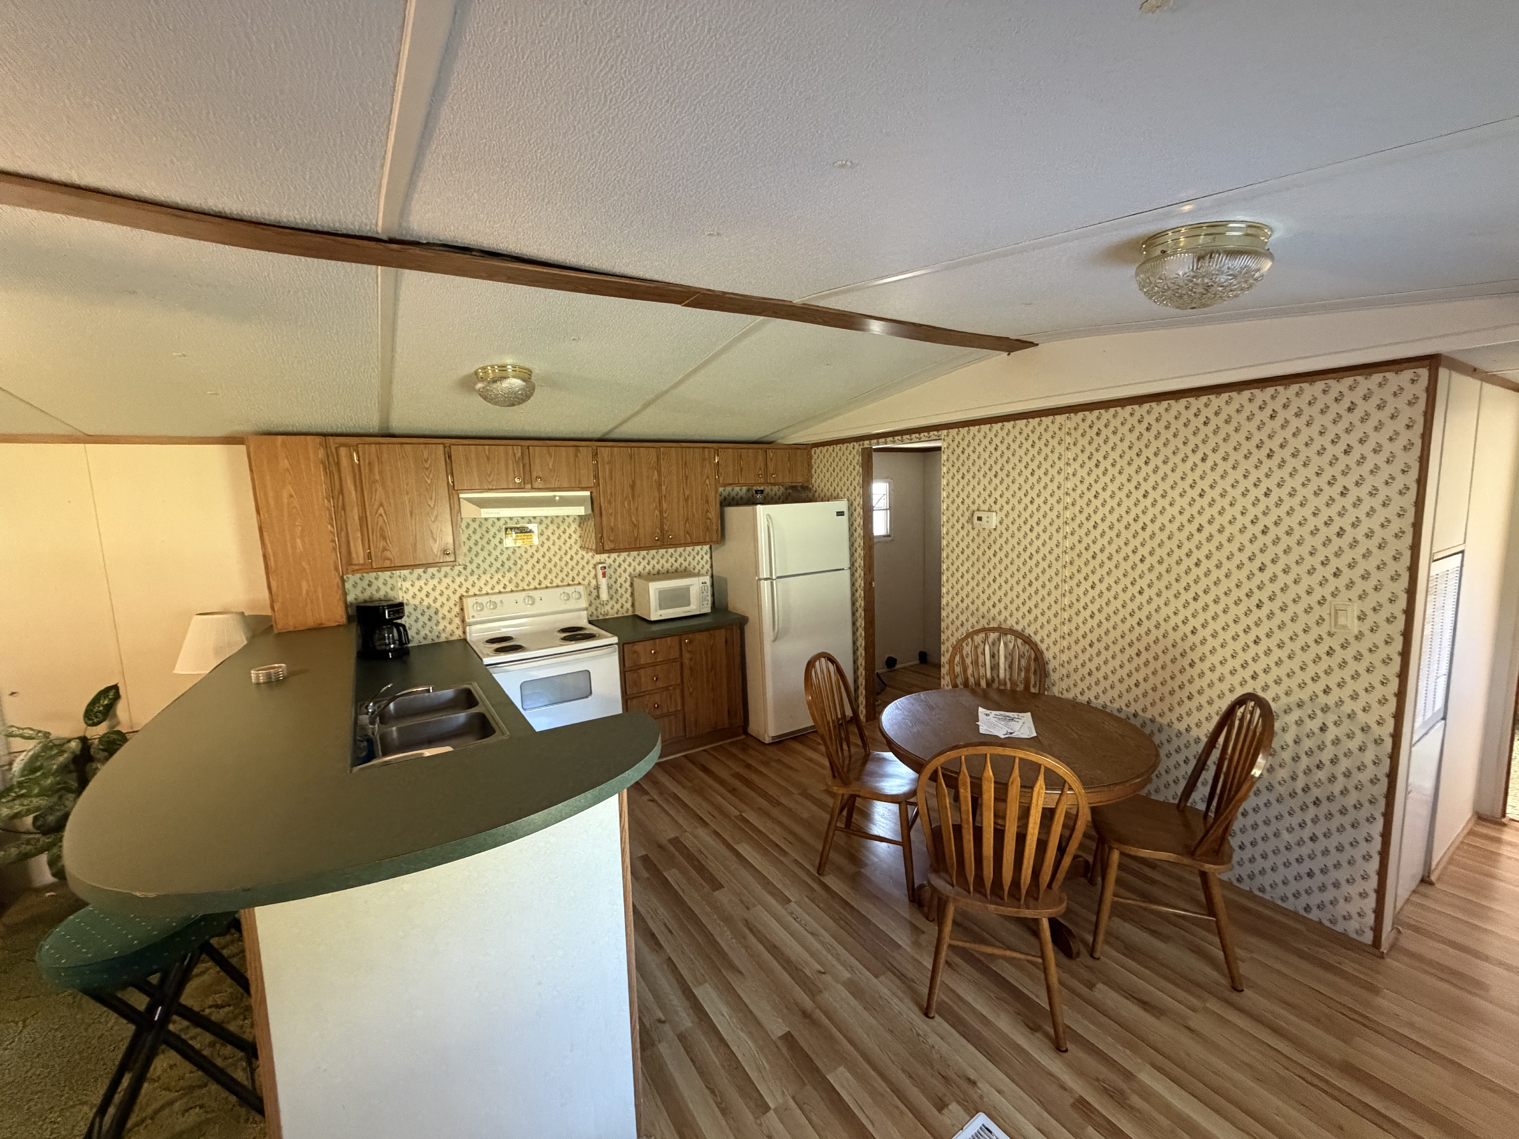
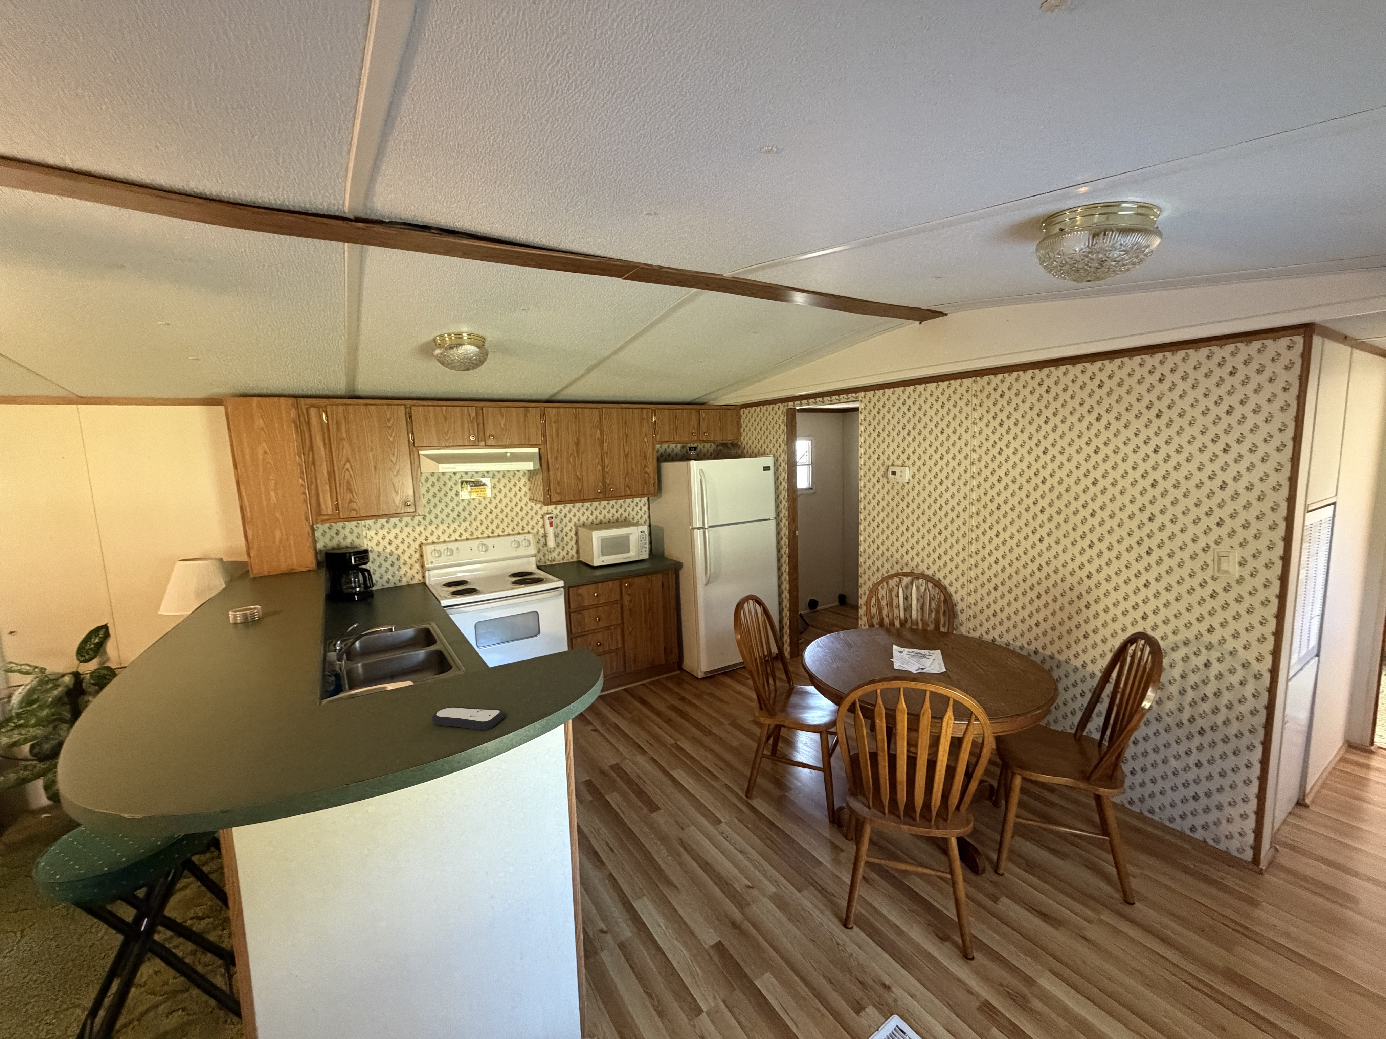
+ remote control (467, 717)
